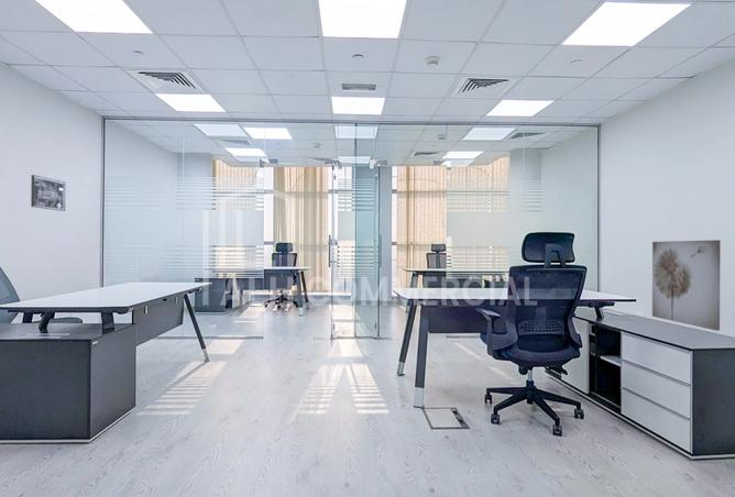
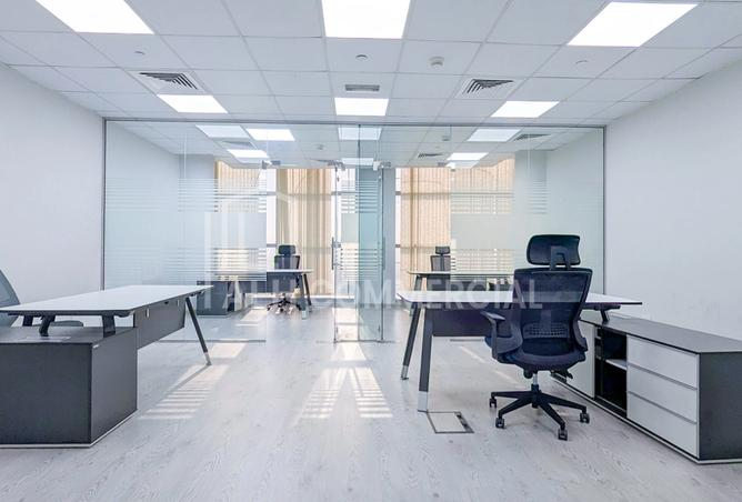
- wall art (48, 194)
- wall art (682, 281)
